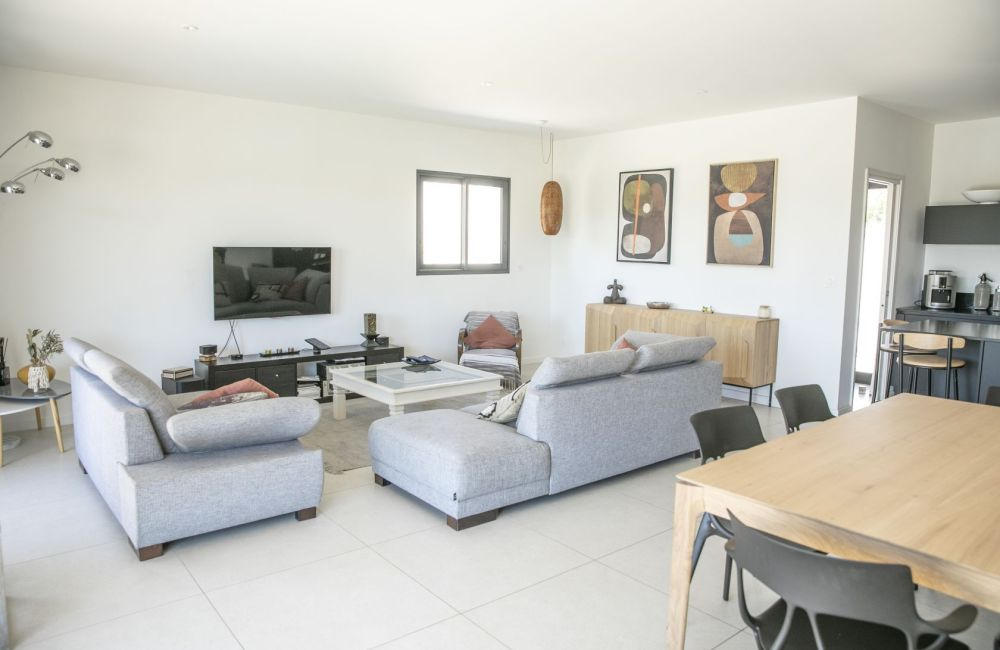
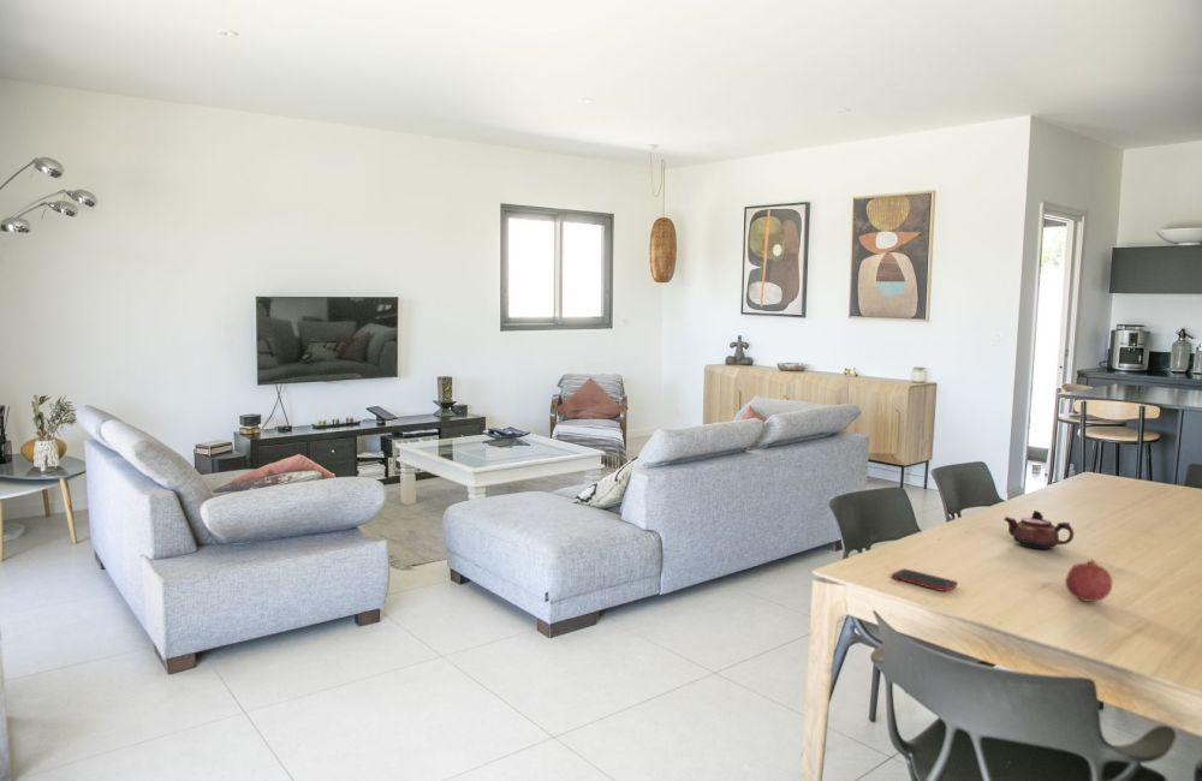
+ fruit (1088, 580)
+ teapot (1037, 527)
+ cell phone (923, 579)
